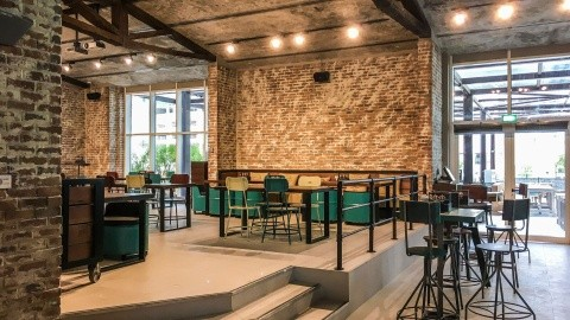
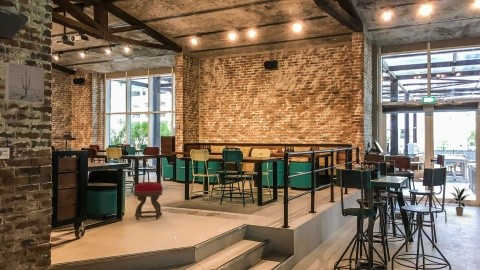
+ indoor plant (459, 200)
+ stool (151, 200)
+ wall art (25, 83)
